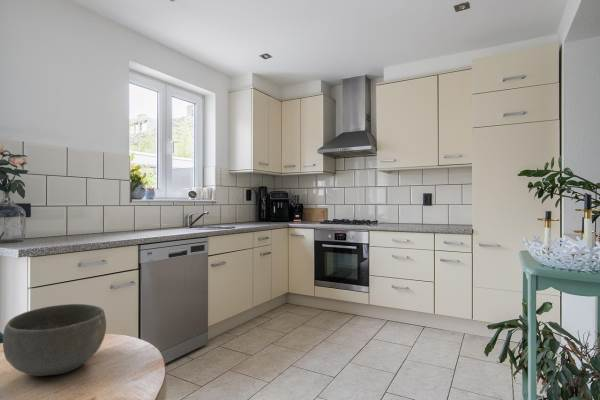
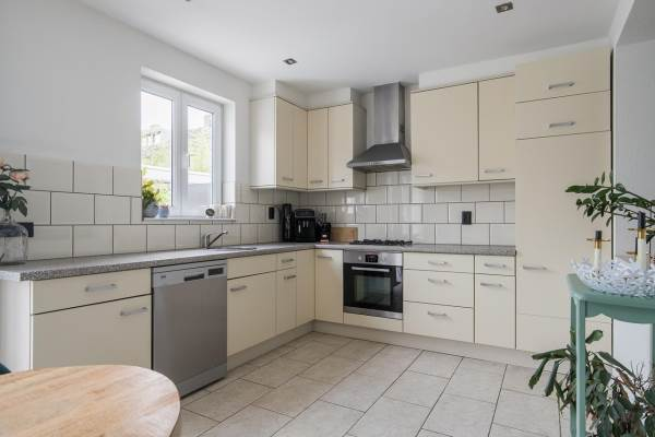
- bowl (57, 340)
